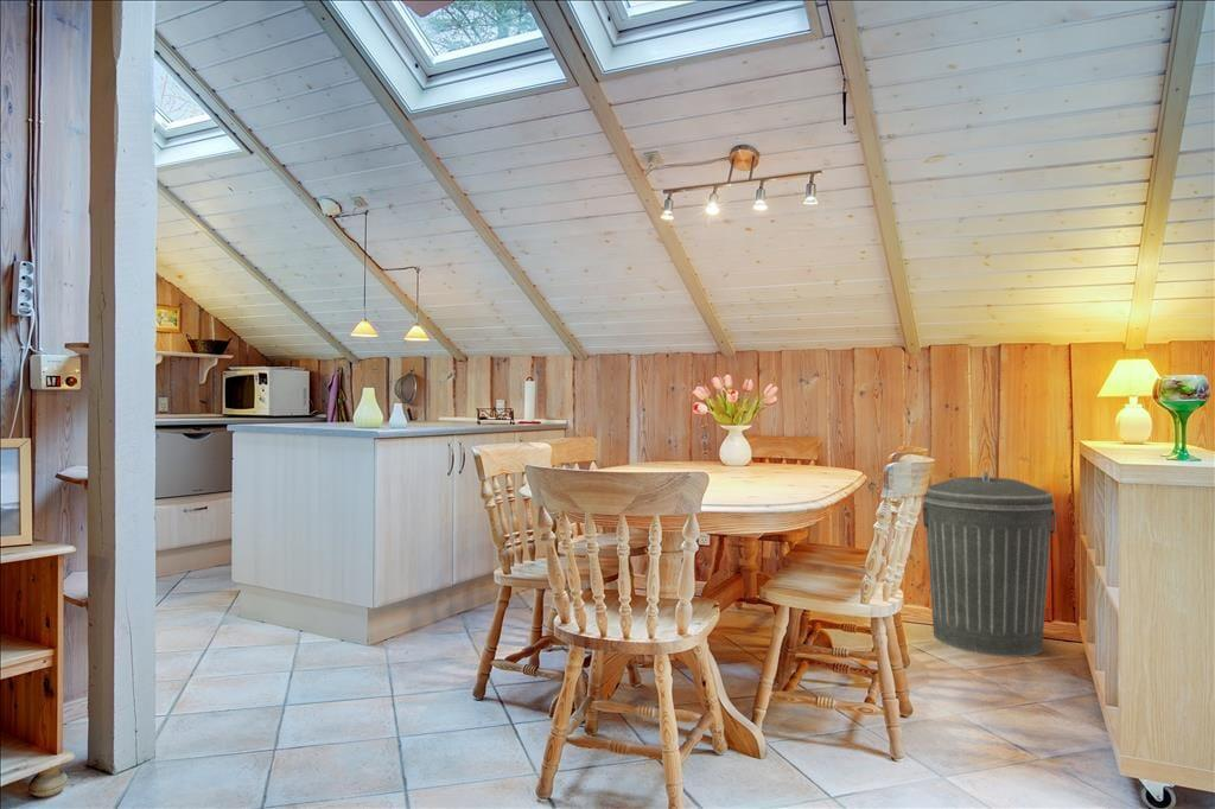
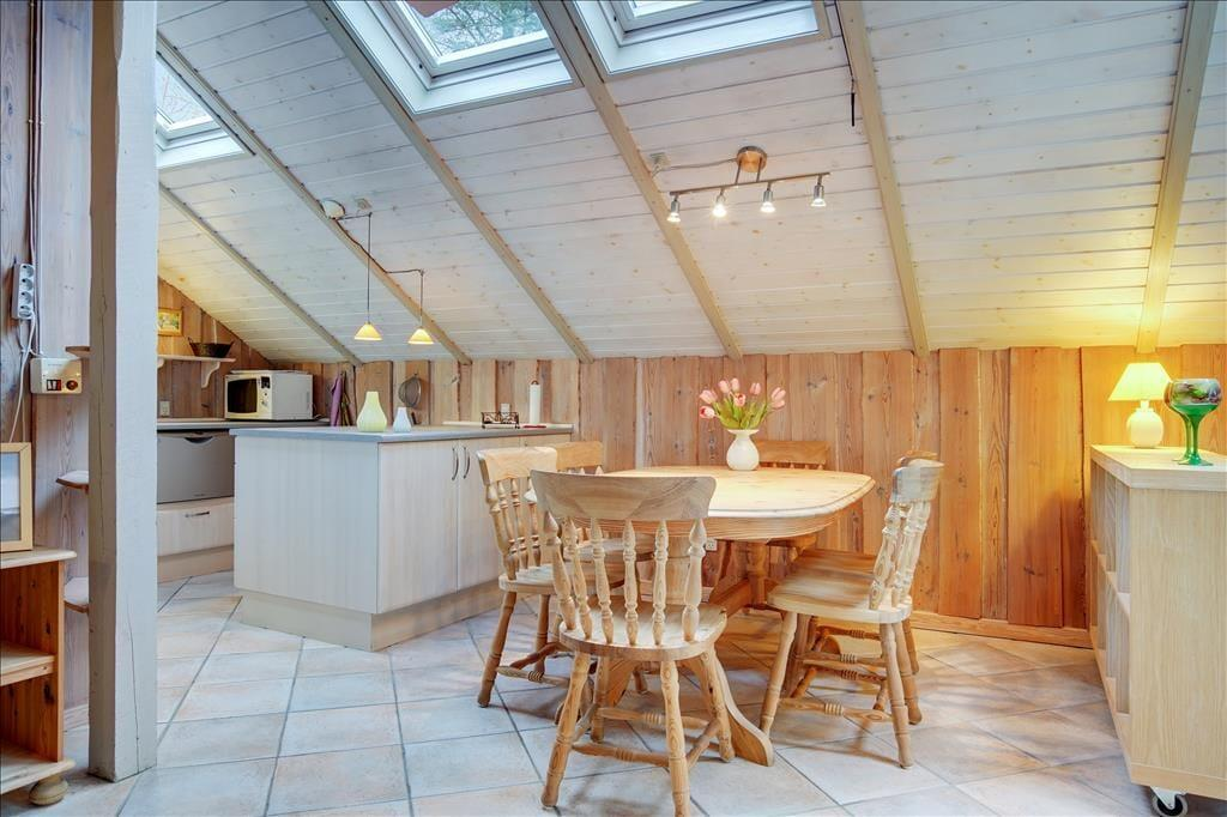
- trash can (986, 556)
